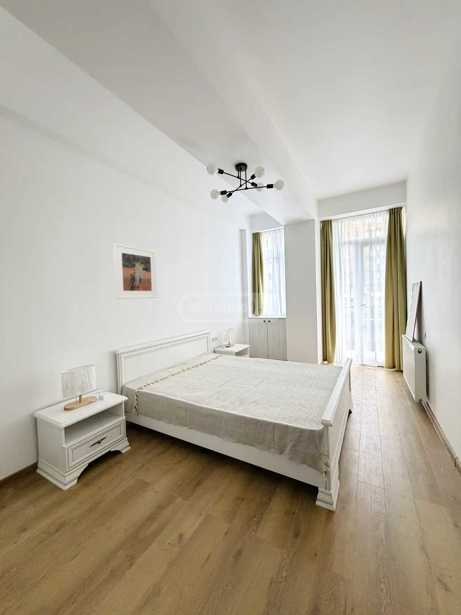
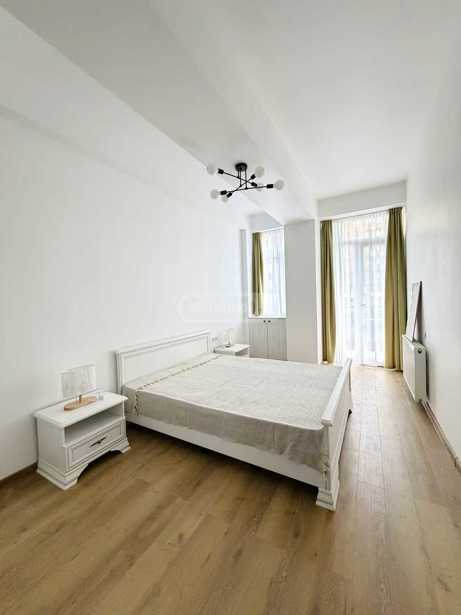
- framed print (137, 273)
